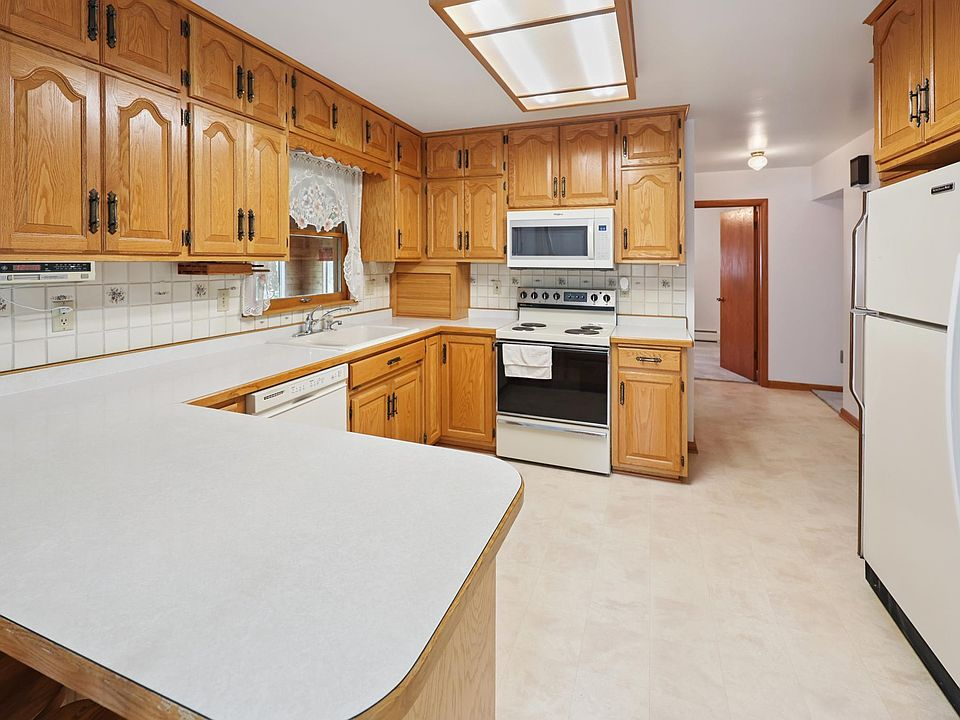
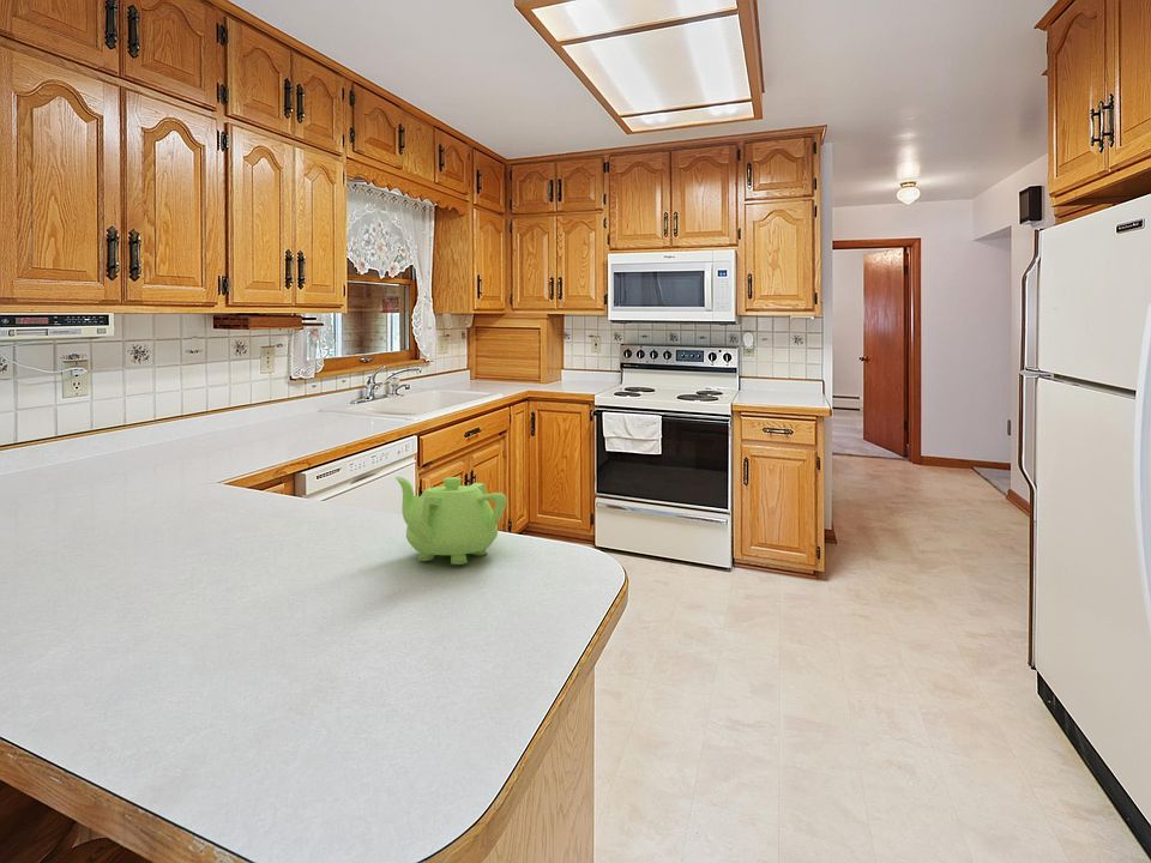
+ teapot (448, 517)
